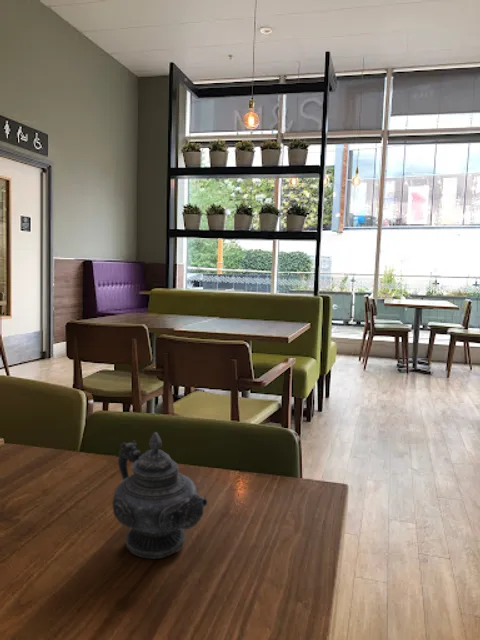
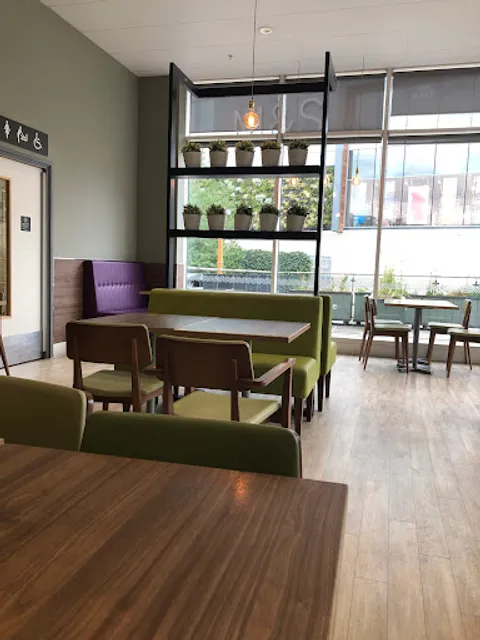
- teapot (159, 490)
